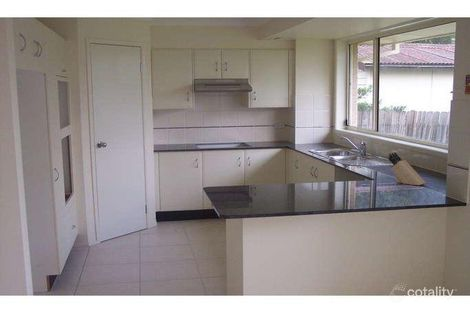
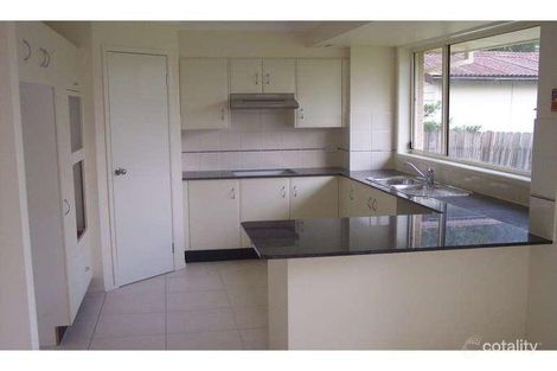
- knife block (405, 168)
